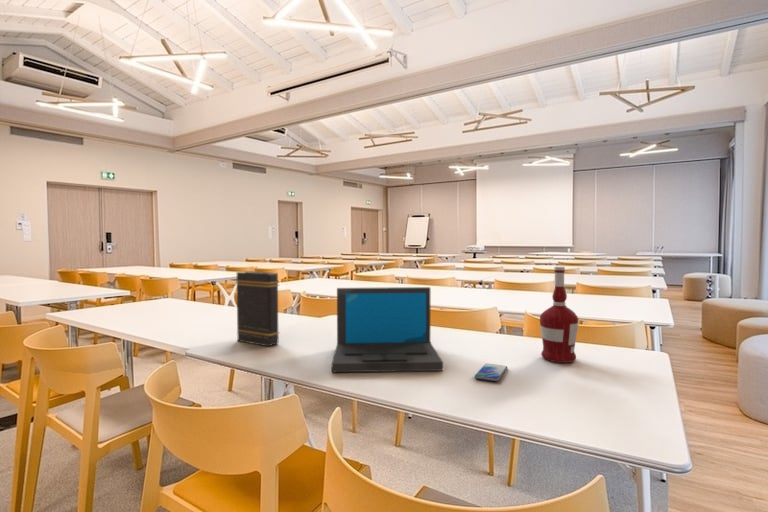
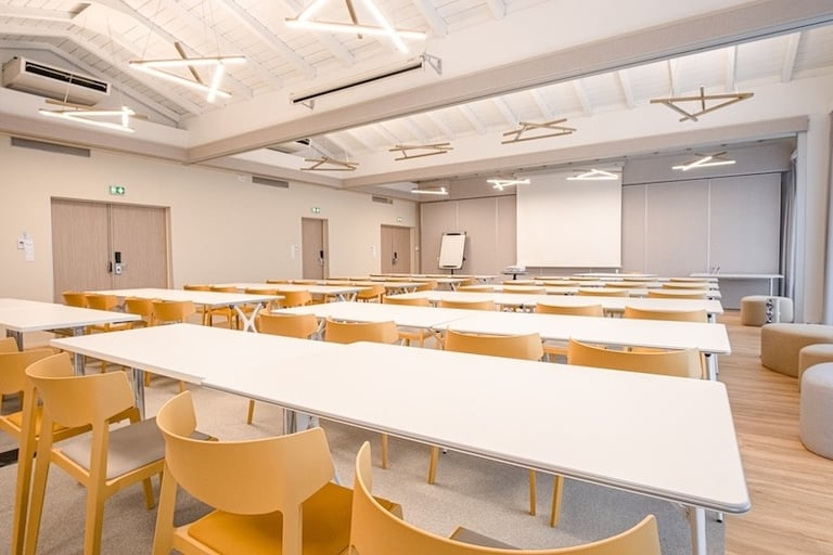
- alcohol (559, 313)
- book (258, 307)
- laptop (385, 325)
- smartphone (491, 371)
